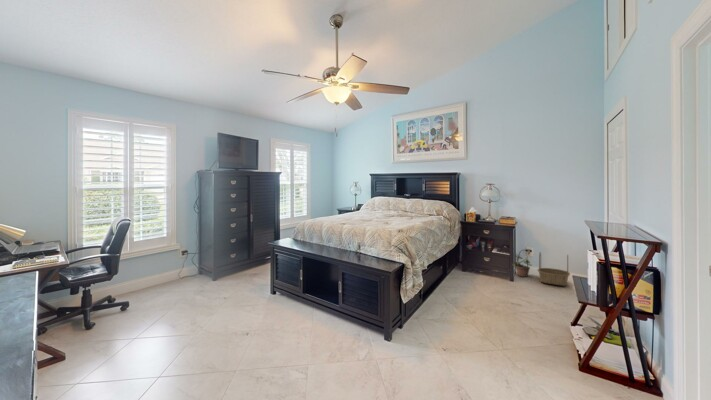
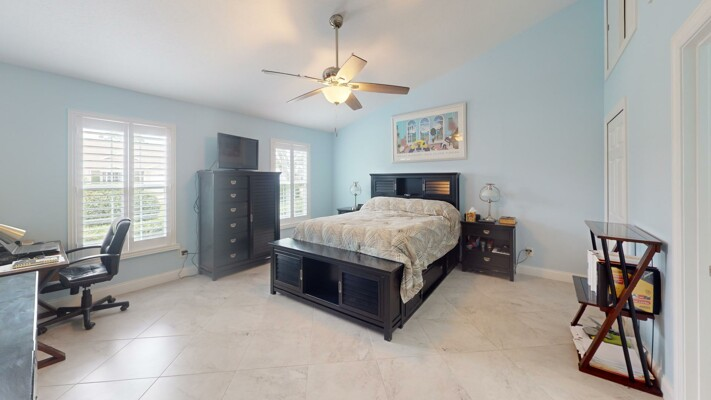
- basket (553, 269)
- potted plant (522, 264)
